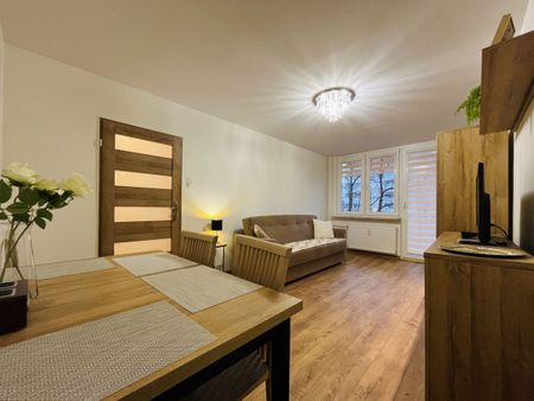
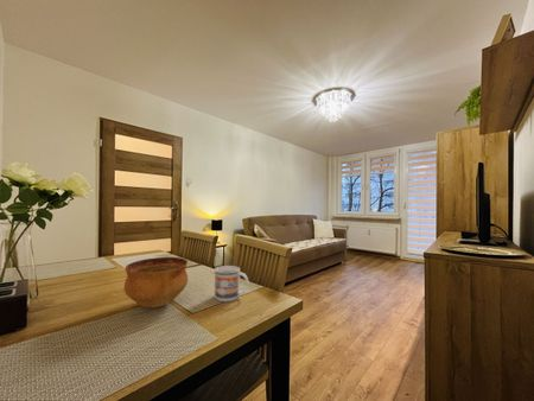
+ bowl (157, 284)
+ mug (229, 282)
